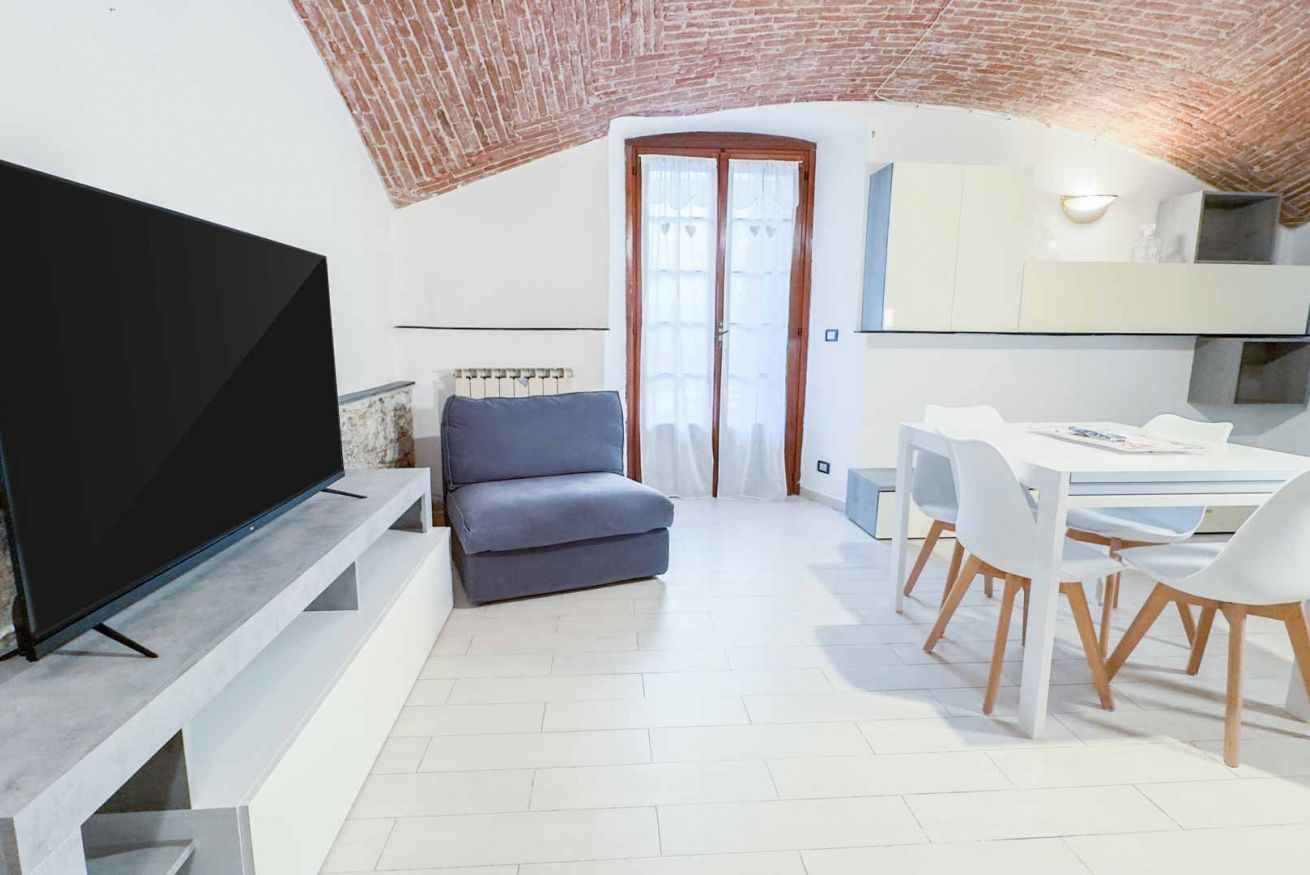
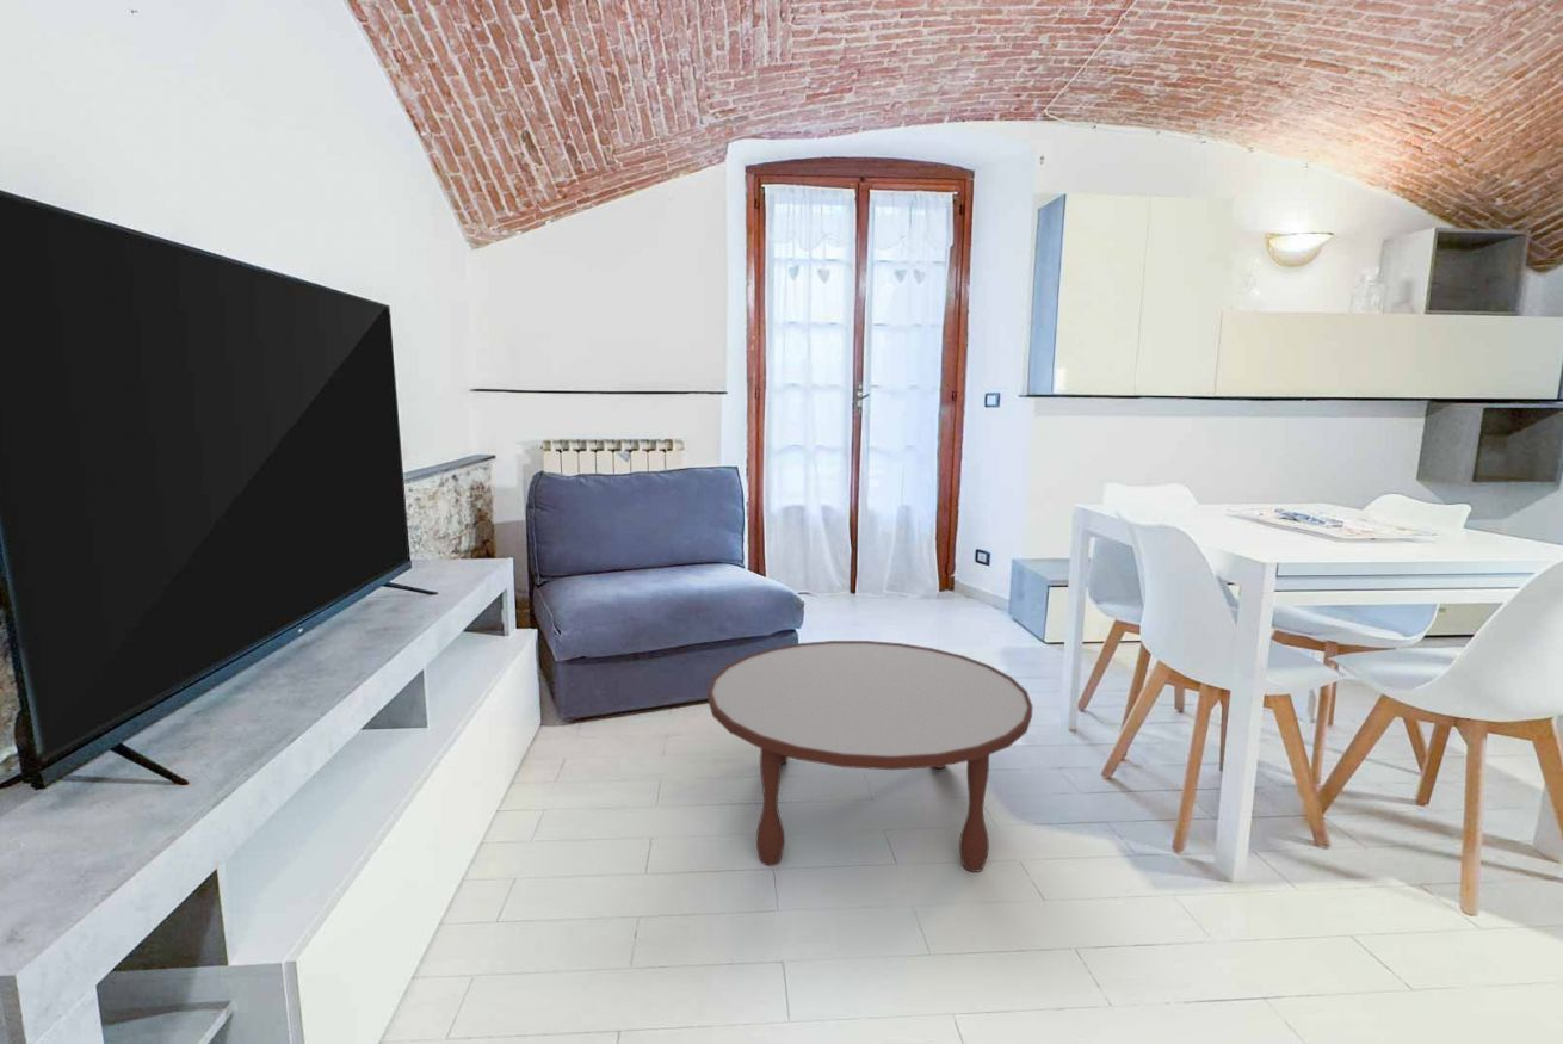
+ coffee table (865, 747)
